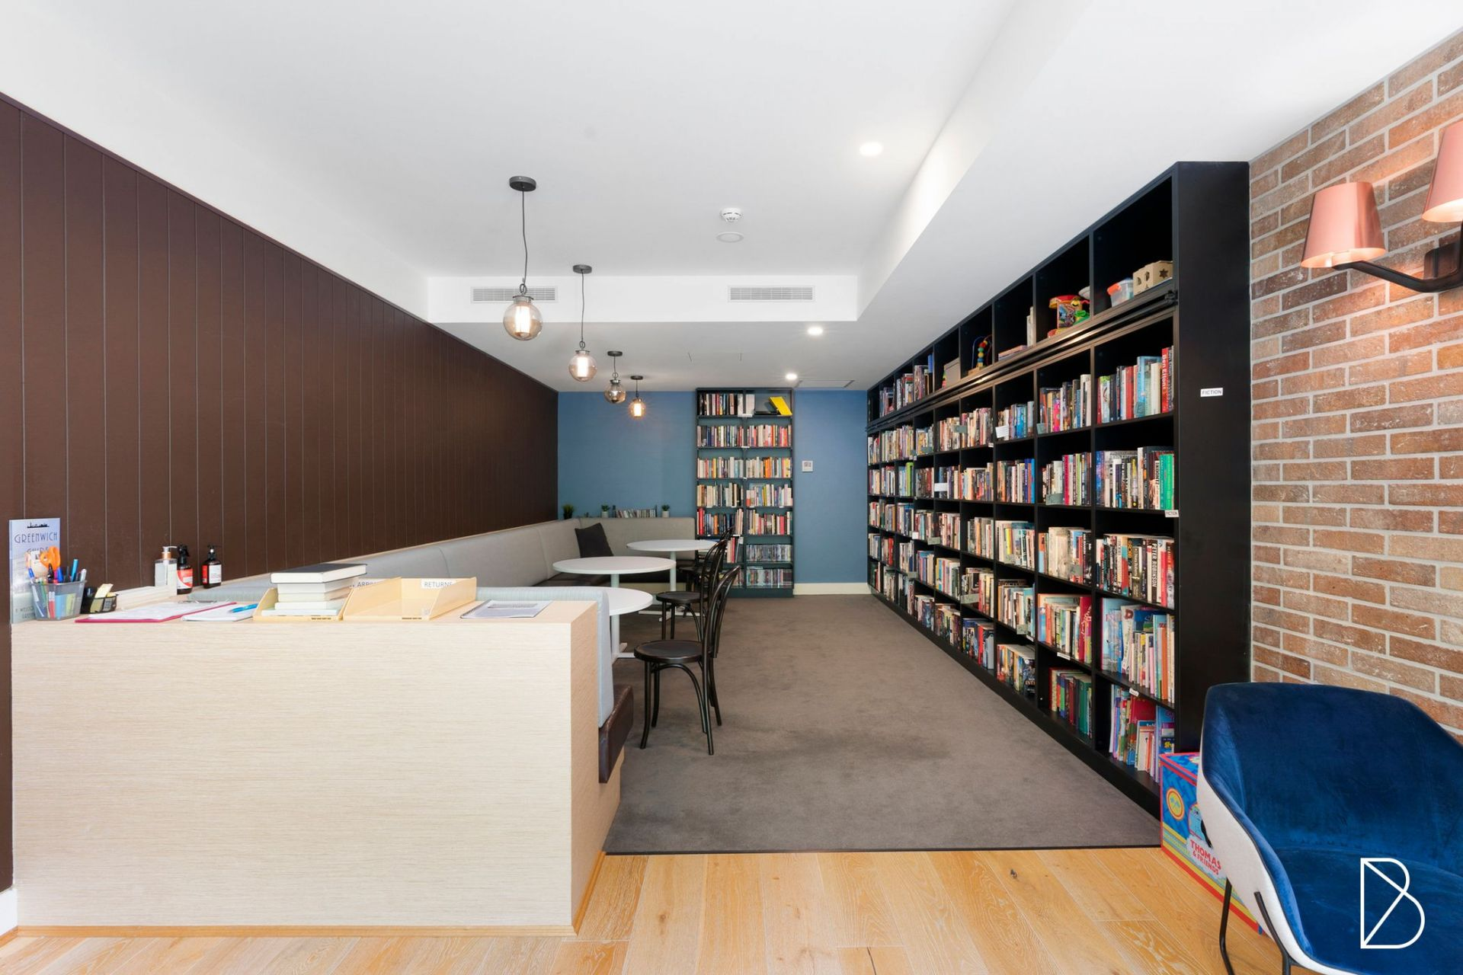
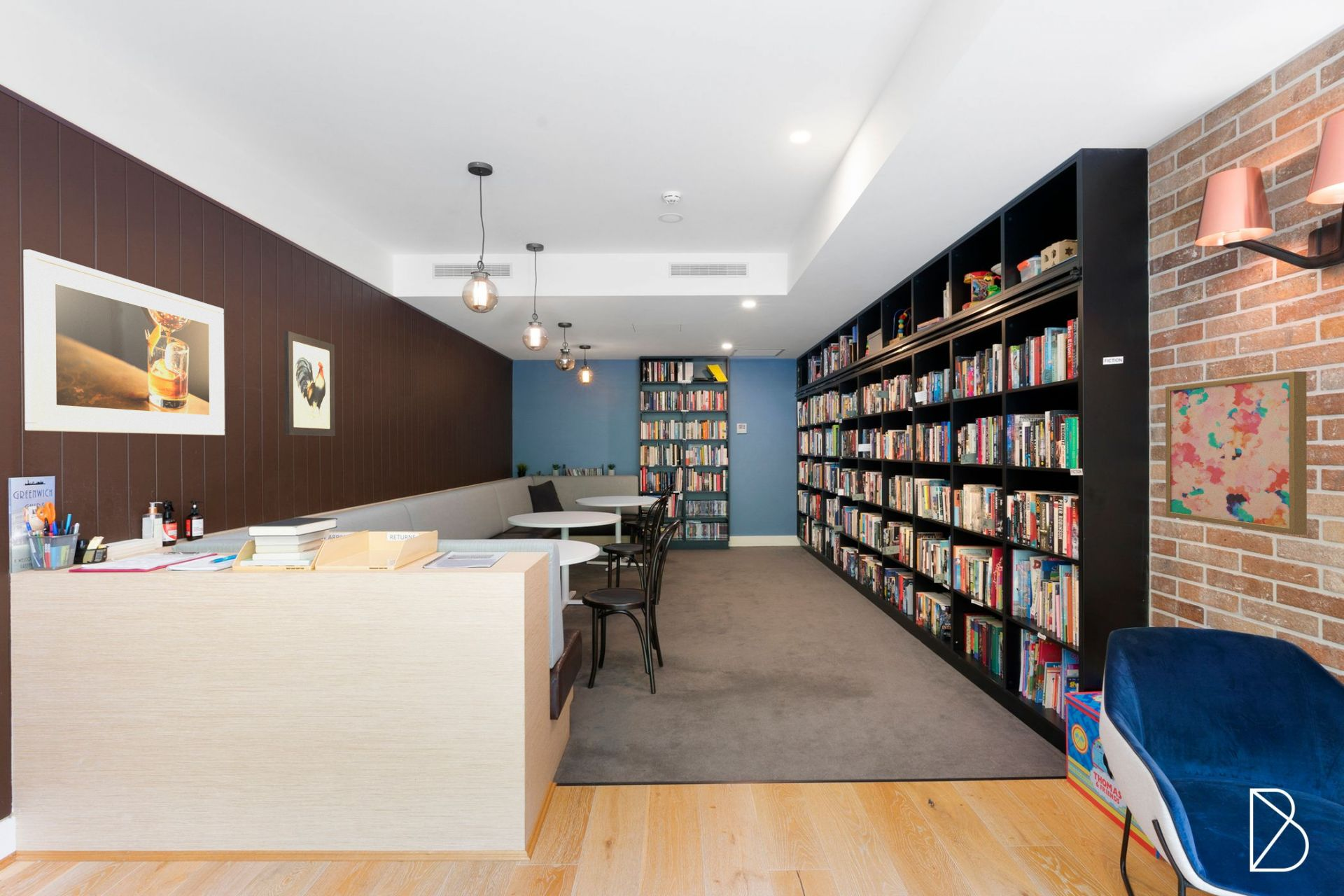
+ wall art (311, 386)
+ wall art (1228, 452)
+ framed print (141, 358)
